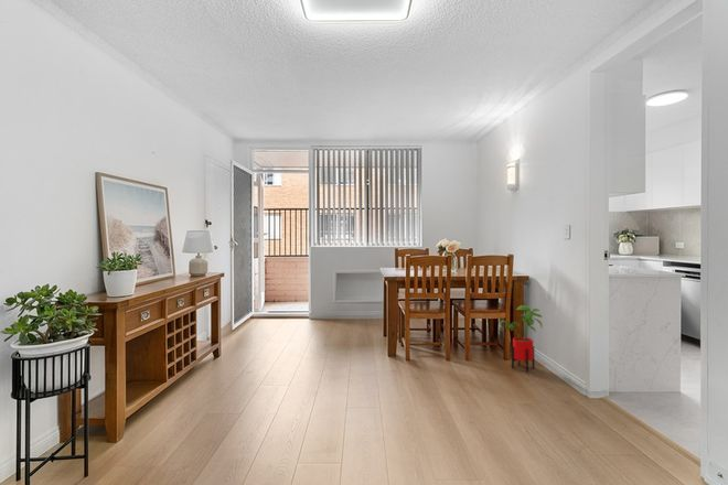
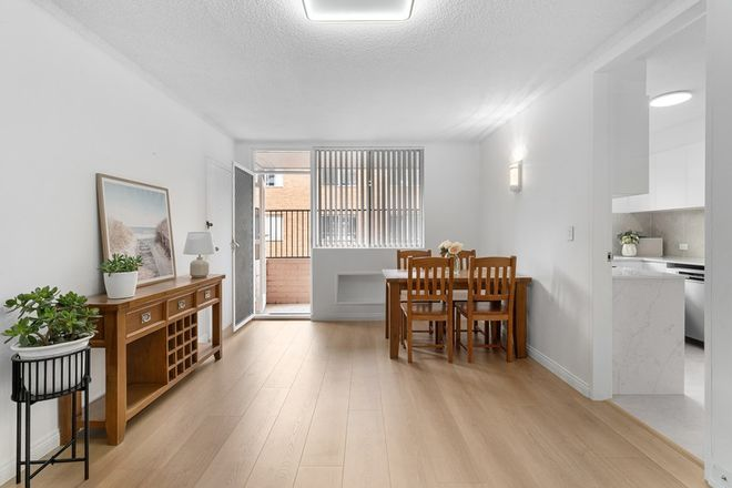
- house plant (522, 337)
